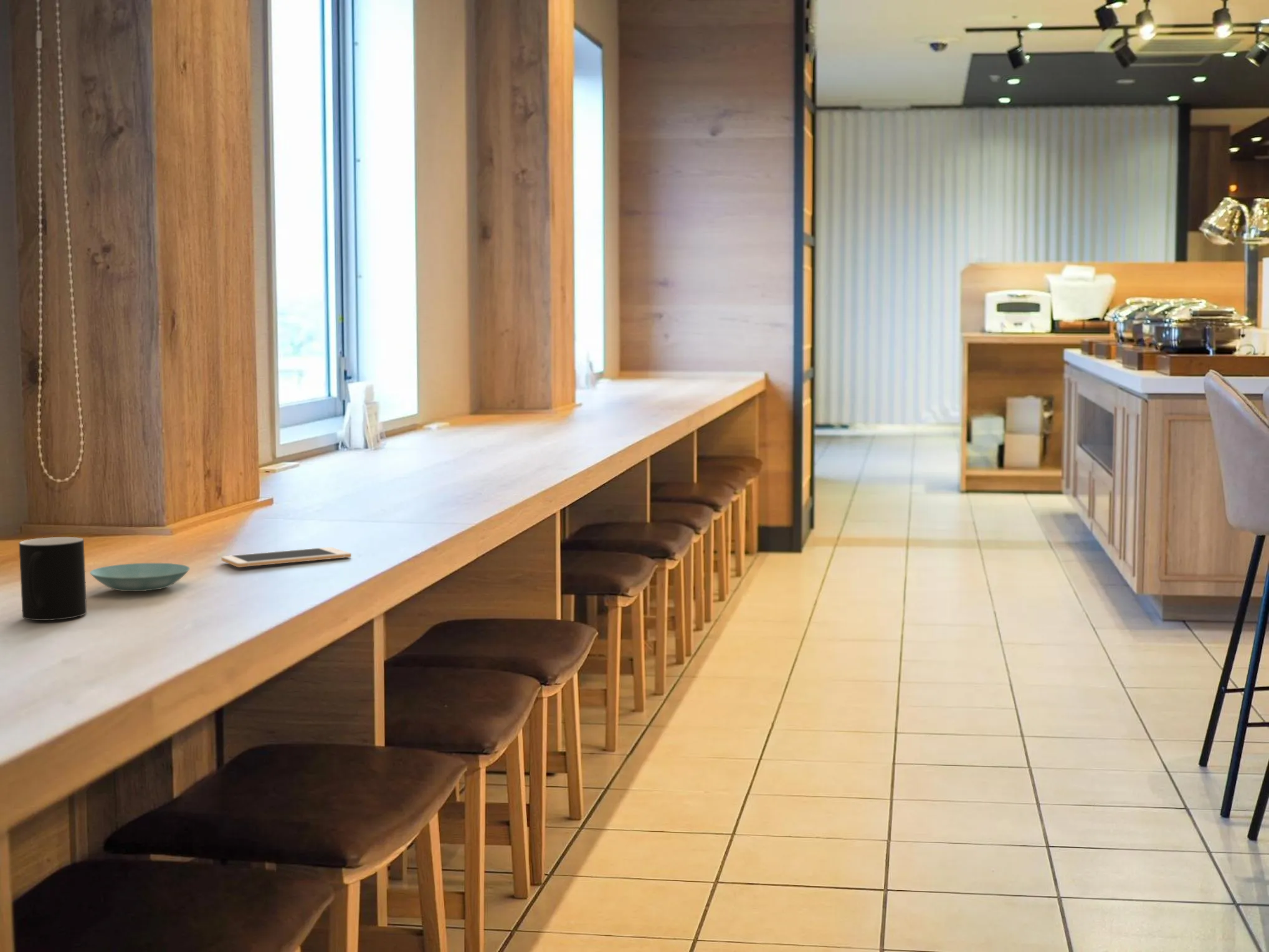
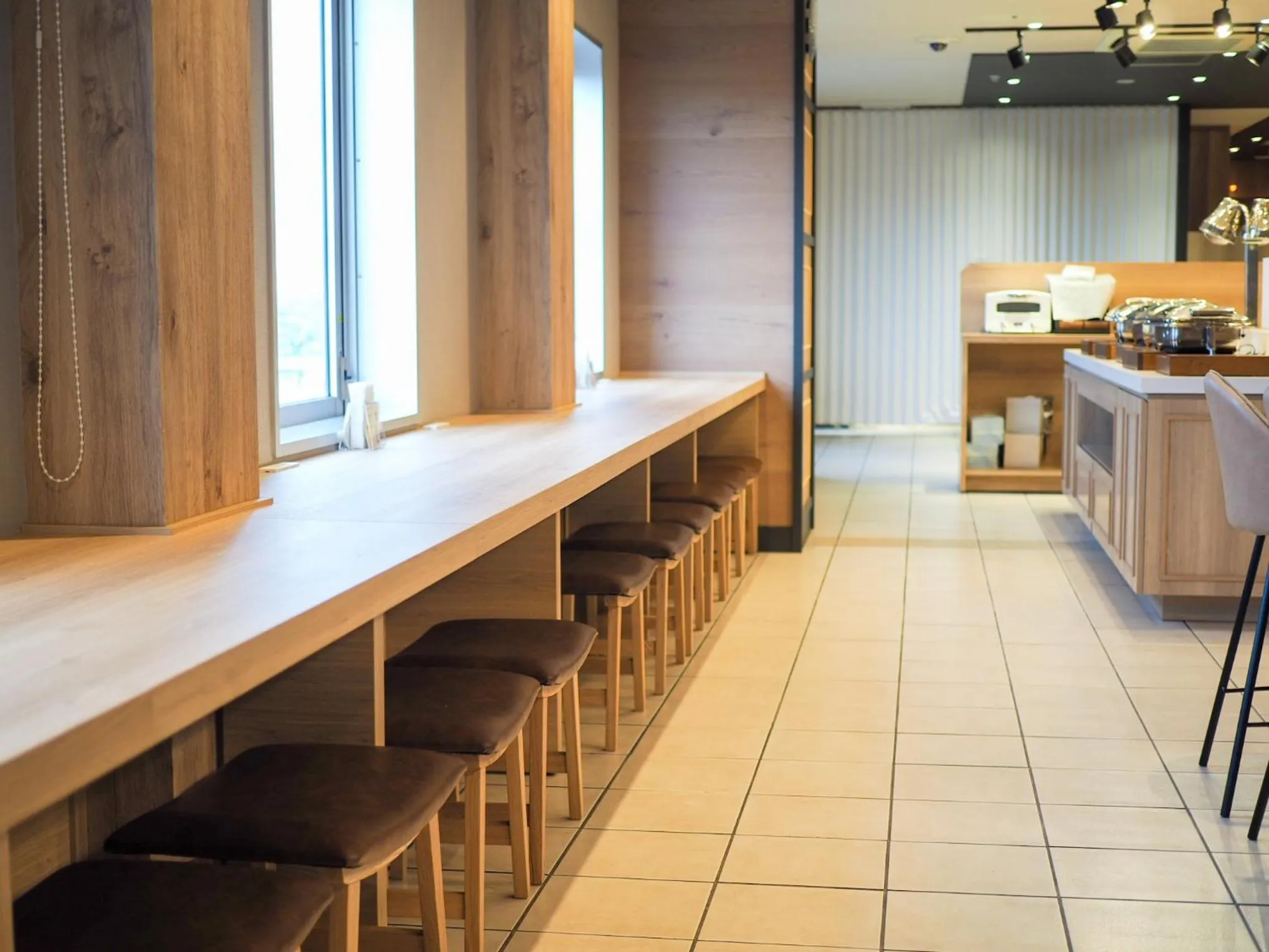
- saucer (140, 578)
- cup (46, 580)
- cell phone (287, 556)
